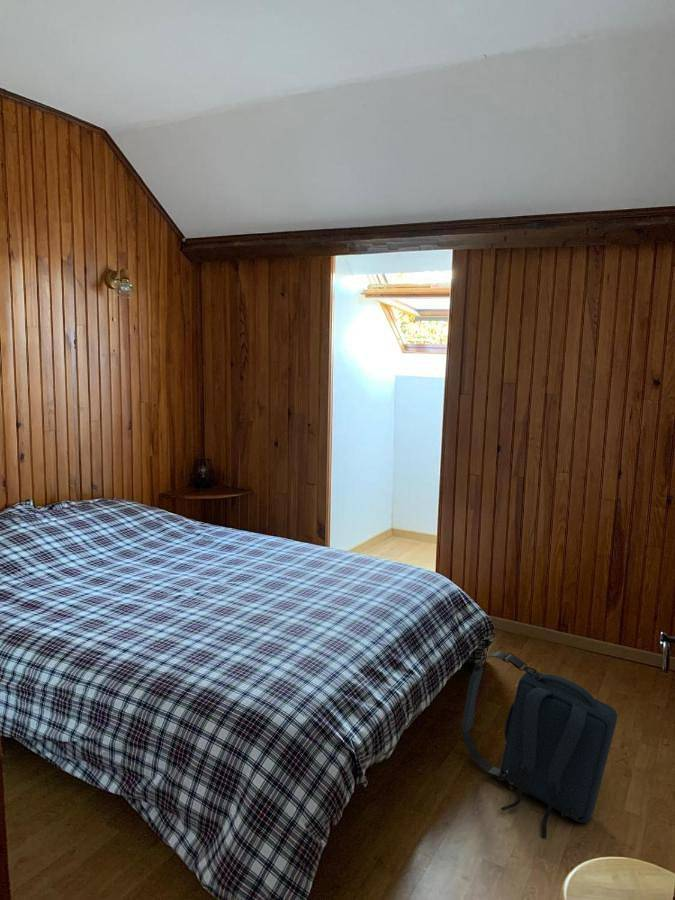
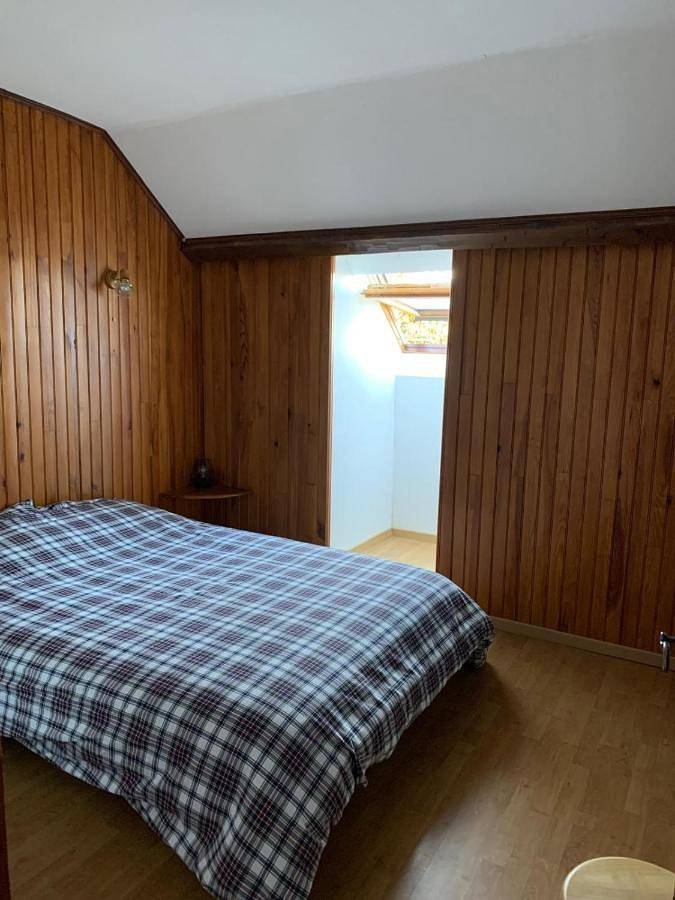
- backpack (530, 734)
